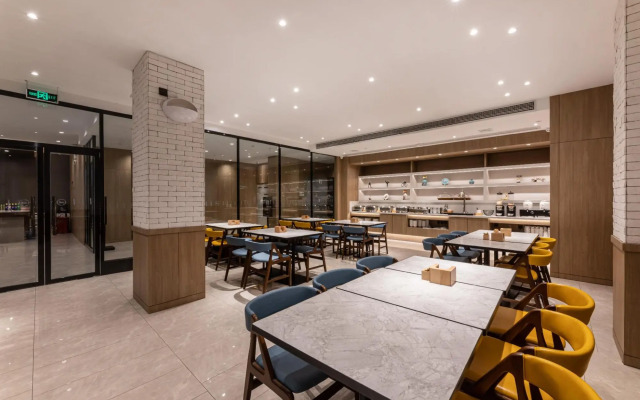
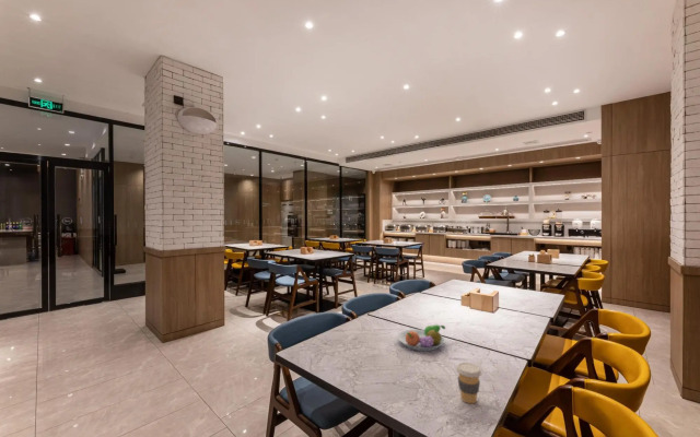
+ fruit bowl (422, 333)
+ coffee cup (468, 382)
